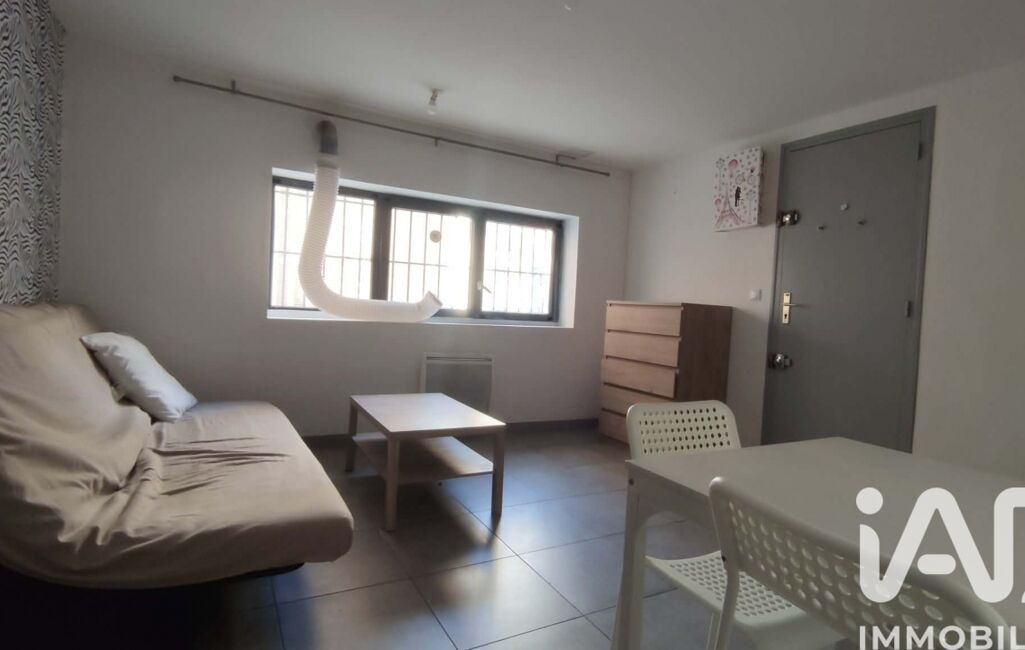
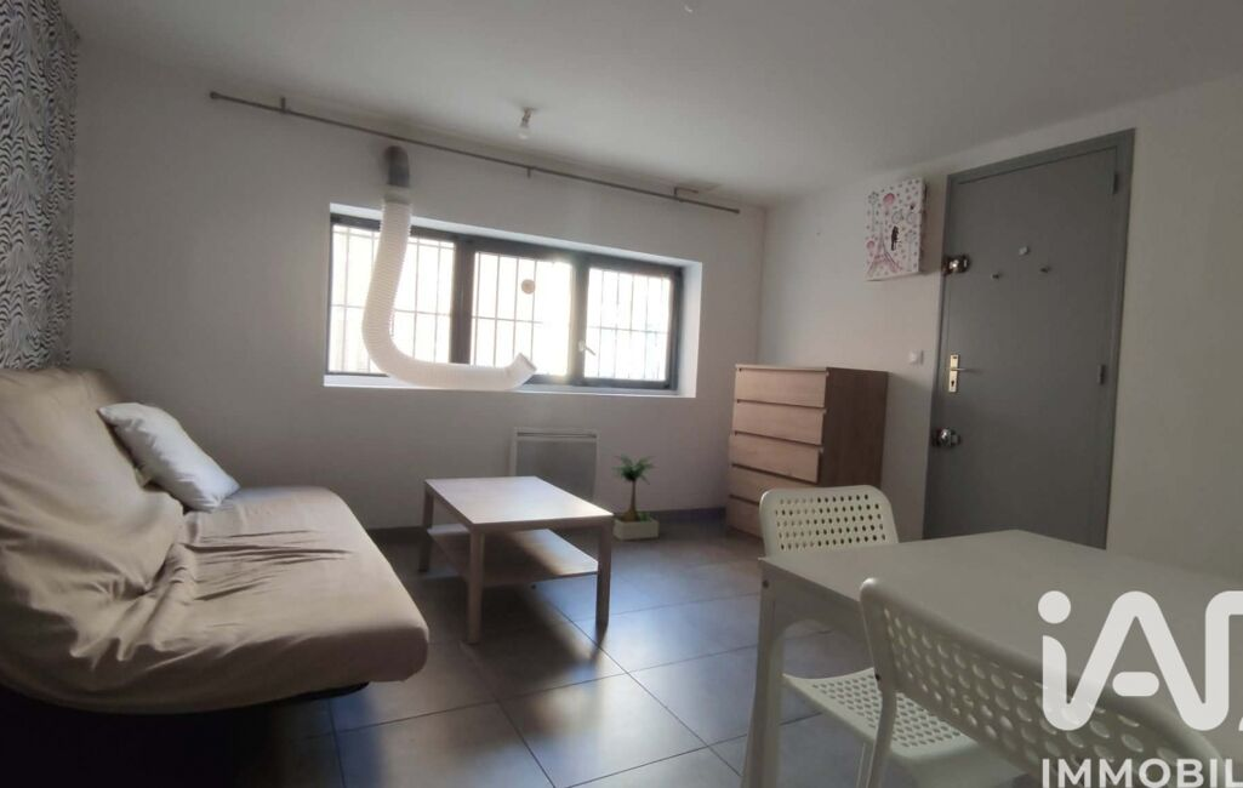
+ potted plant (634, 493)
